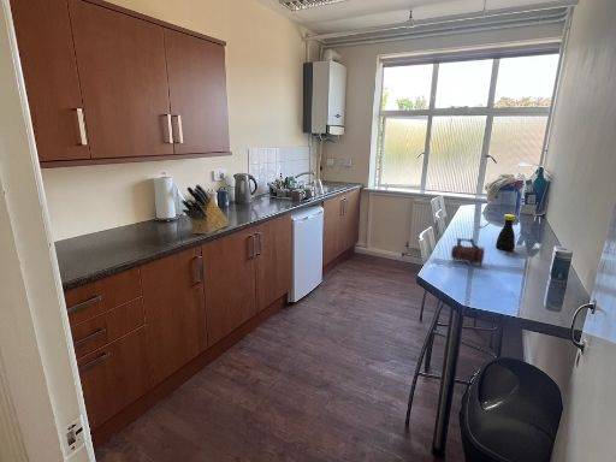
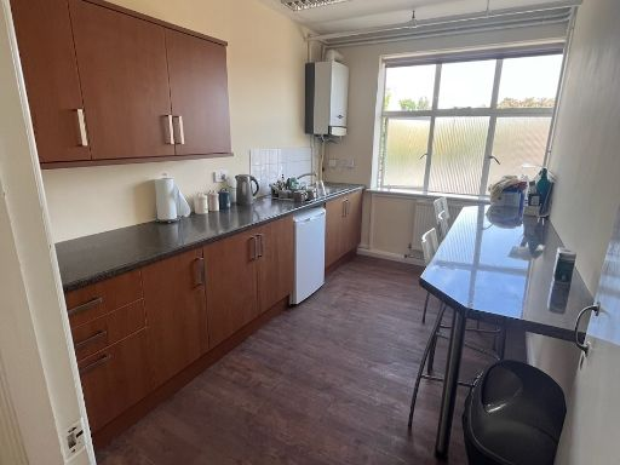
- bottle (507, 231)
- knife block (206, 207)
- beer mug (467, 249)
